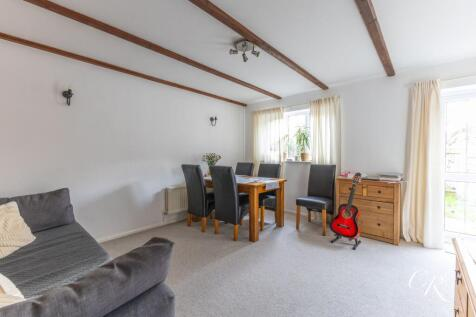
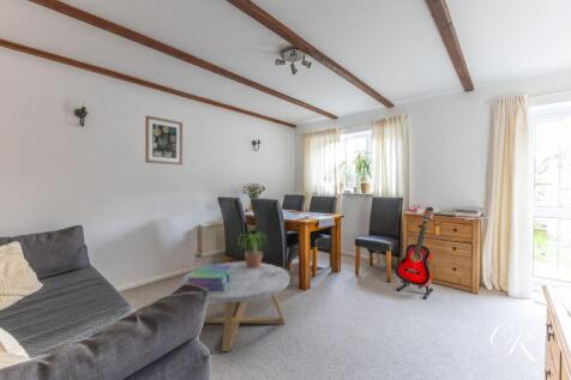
+ stack of books (211, 276)
+ wall art (164, 141)
+ coffee table (236, 298)
+ potted plant (250, 249)
